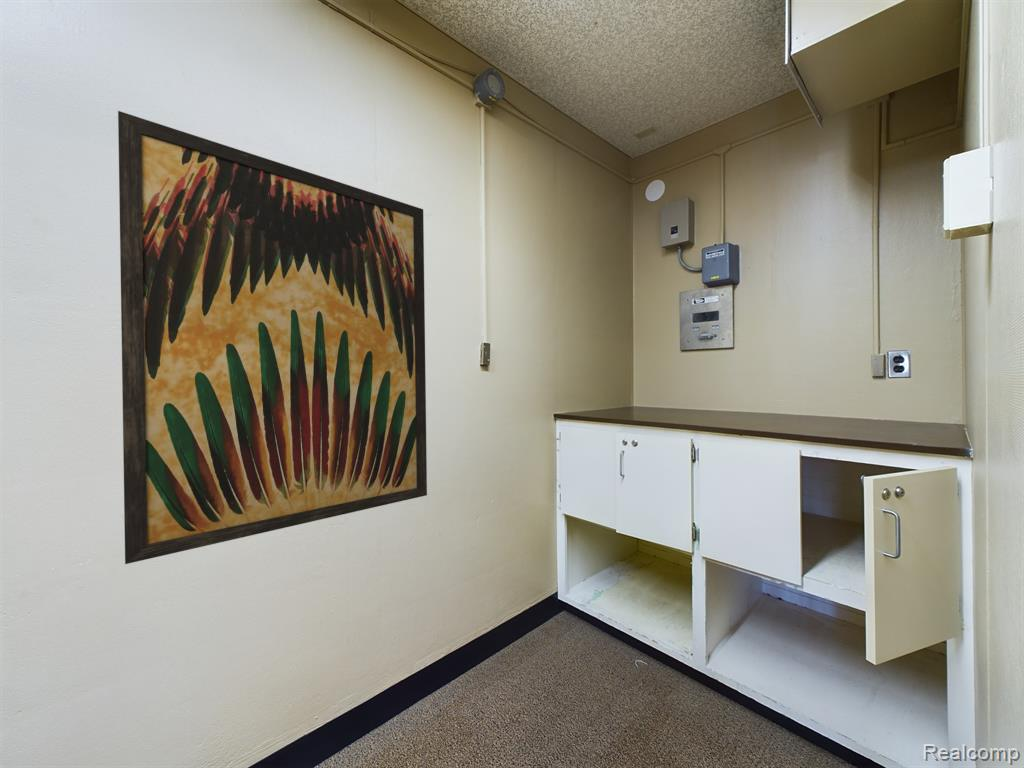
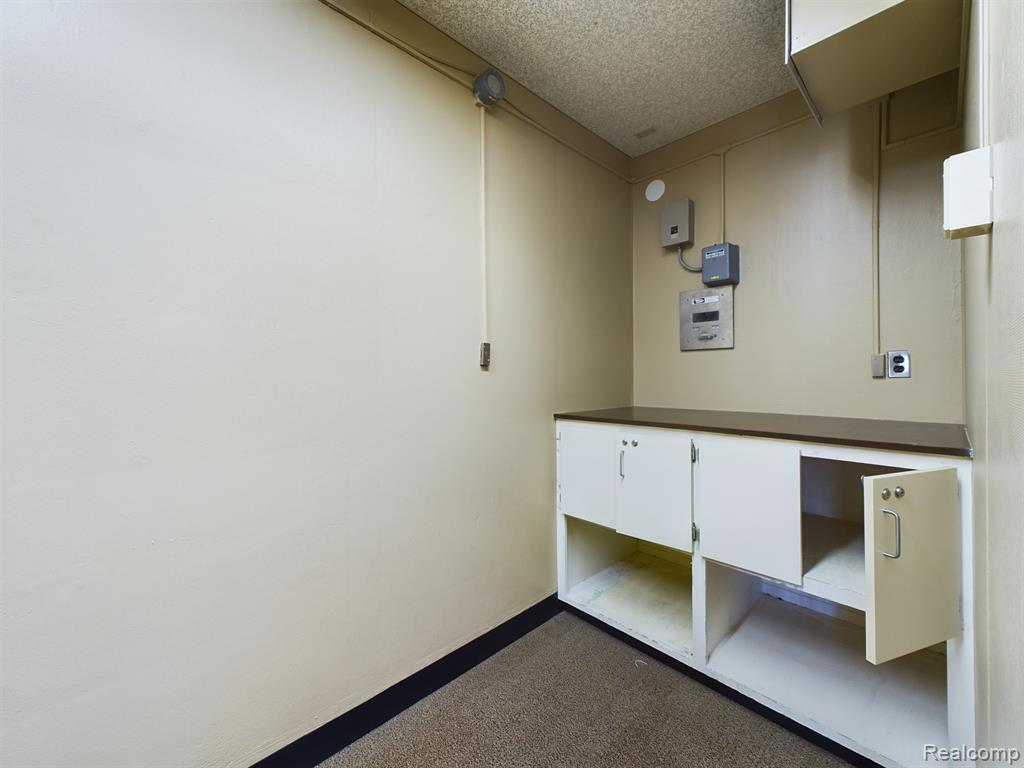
- wall art (306, 347)
